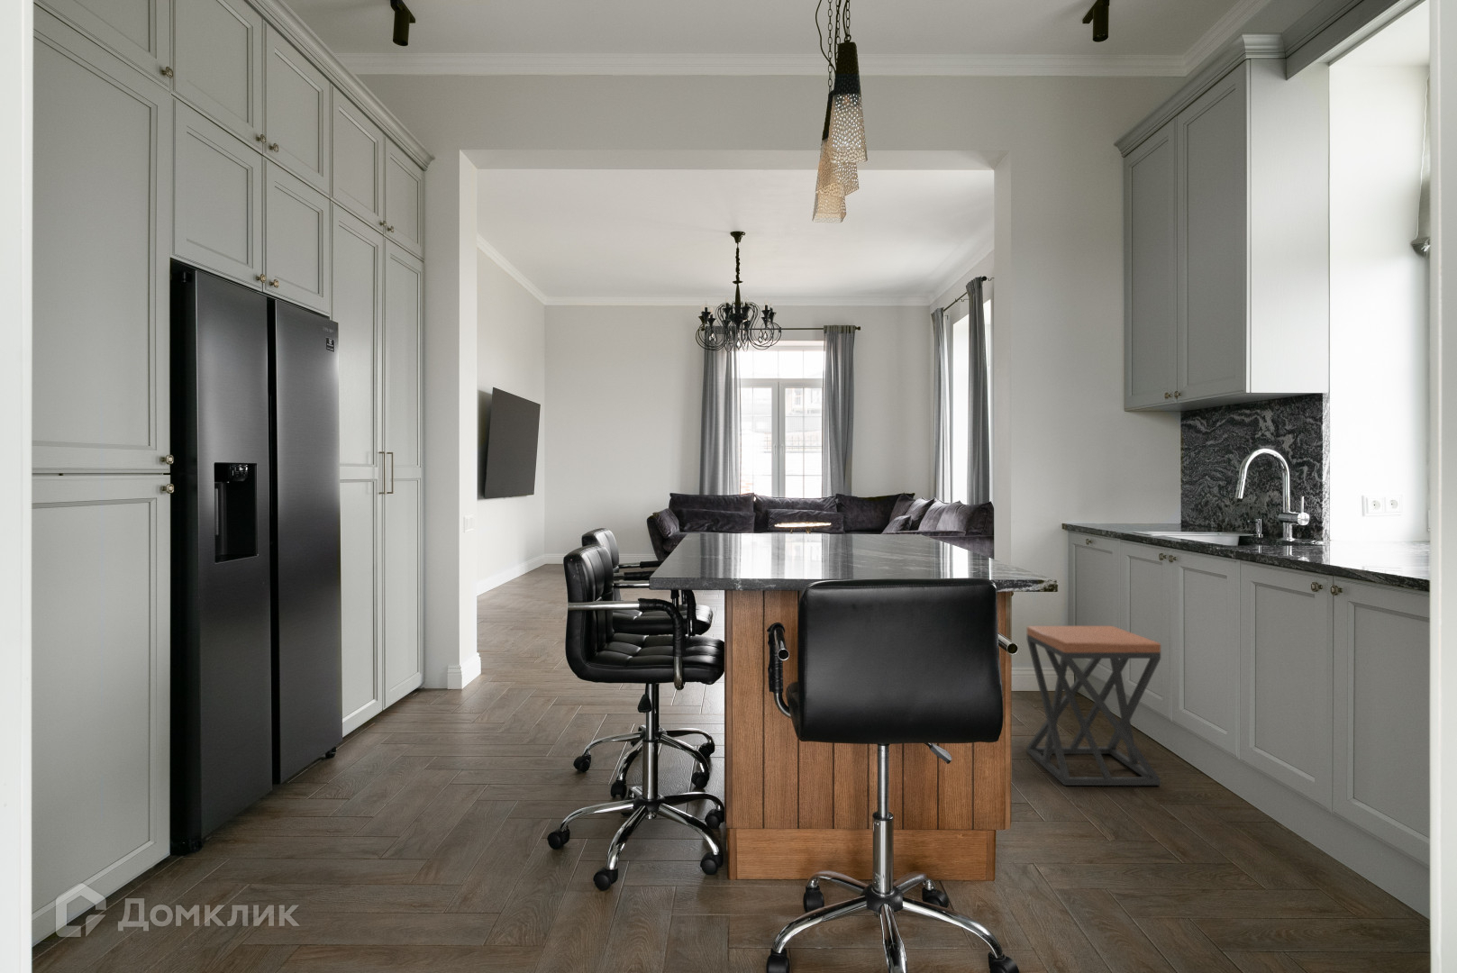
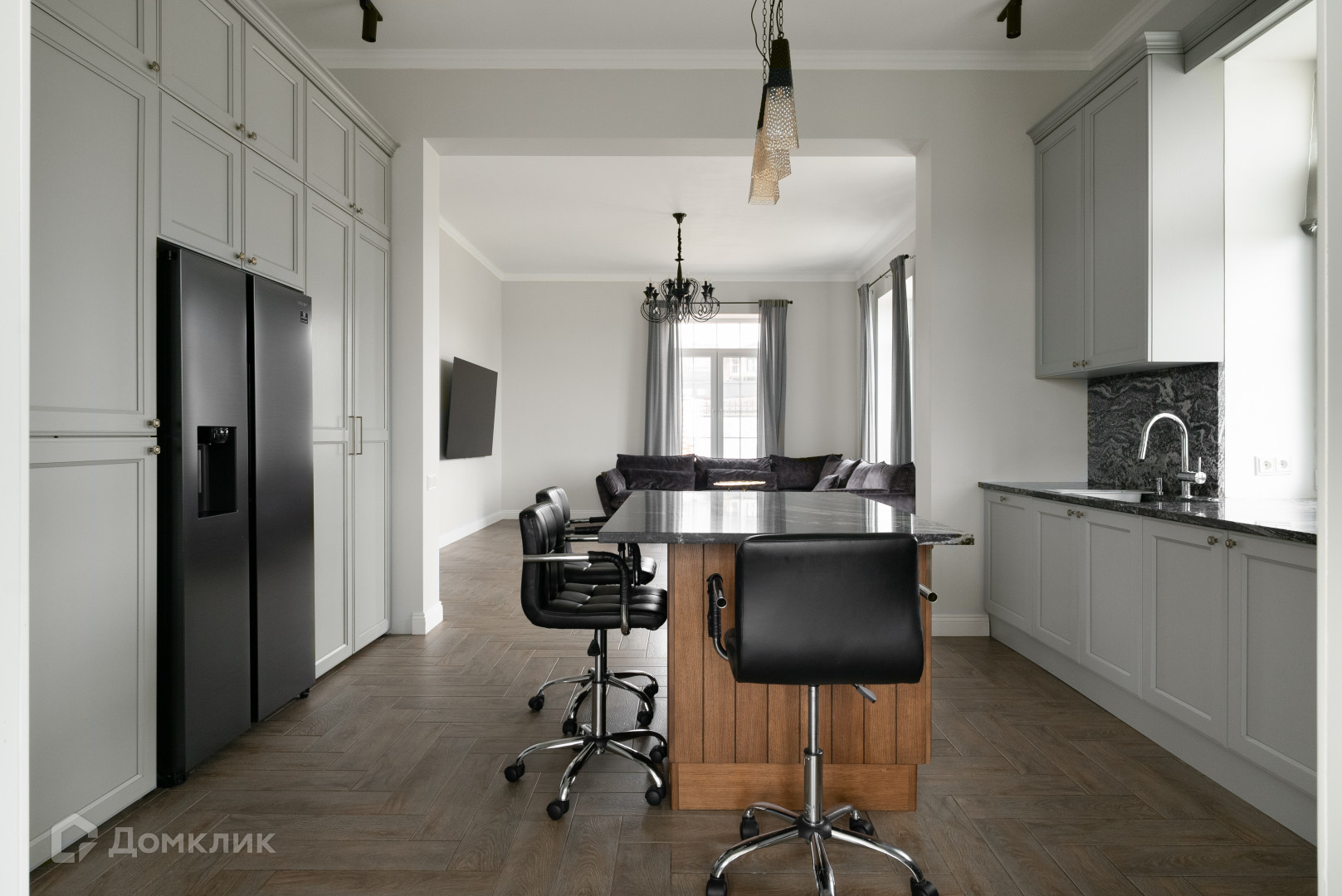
- stool (1092, 698)
